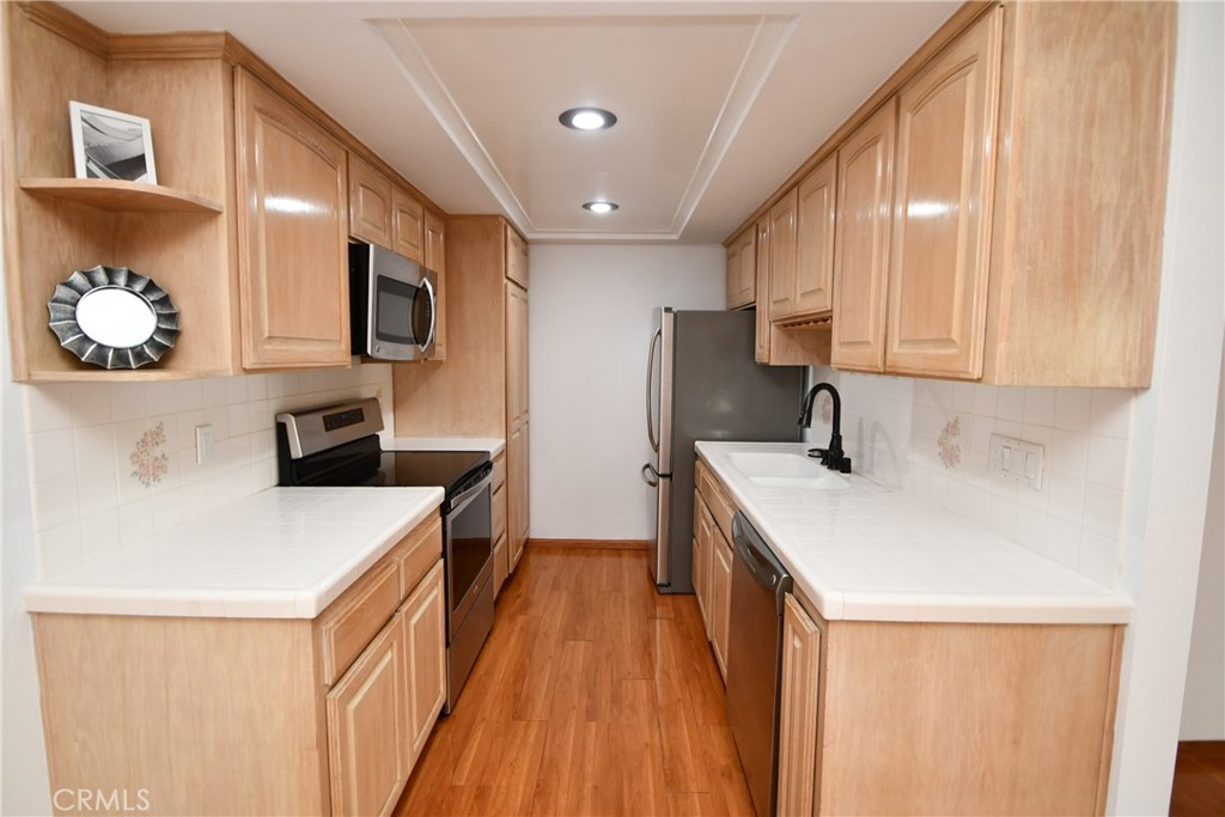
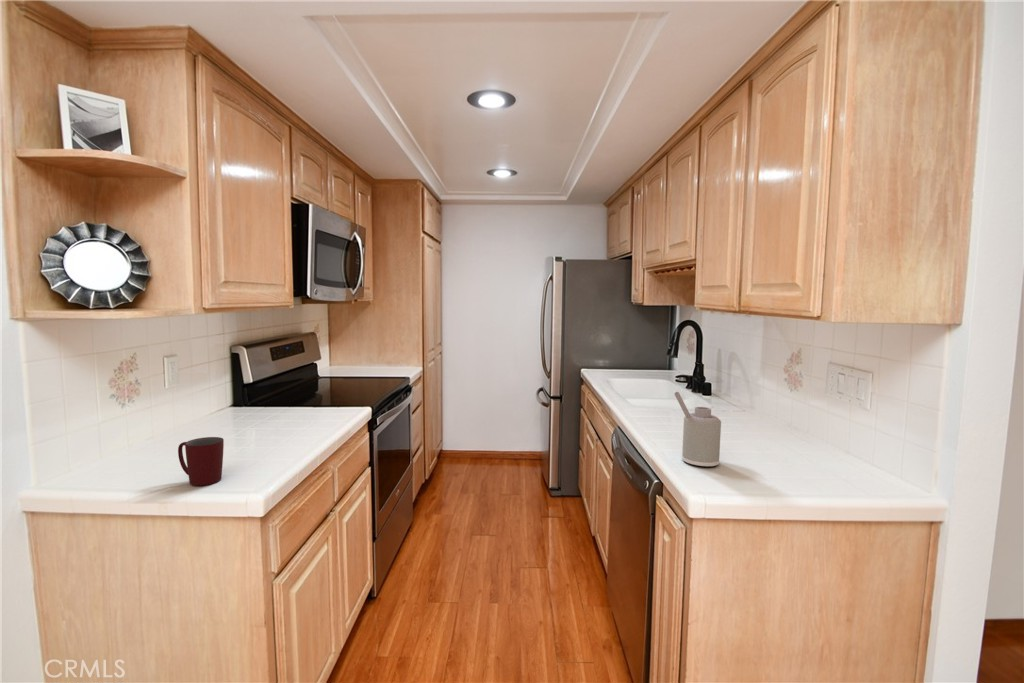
+ soap dispenser (696, 427)
+ mug (199, 460)
